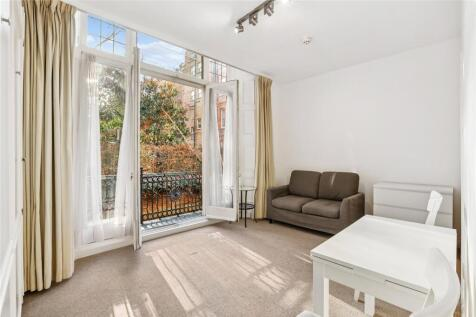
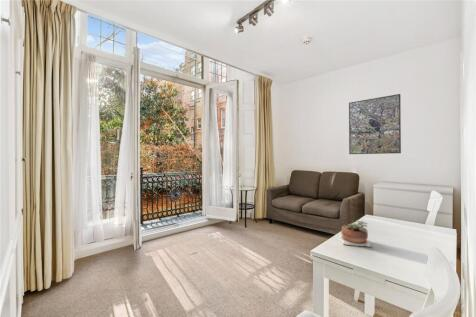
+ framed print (373, 126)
+ succulent plant (354, 230)
